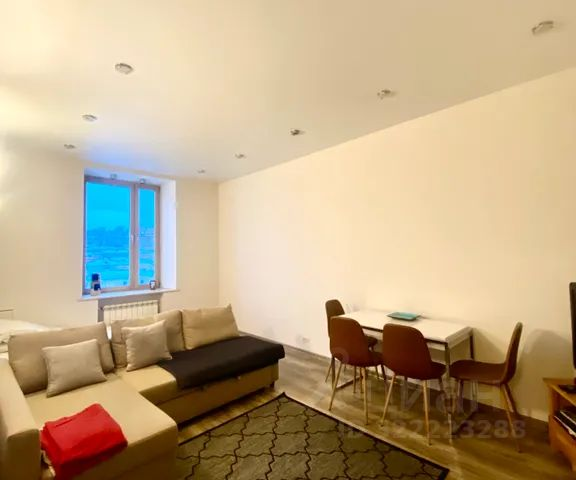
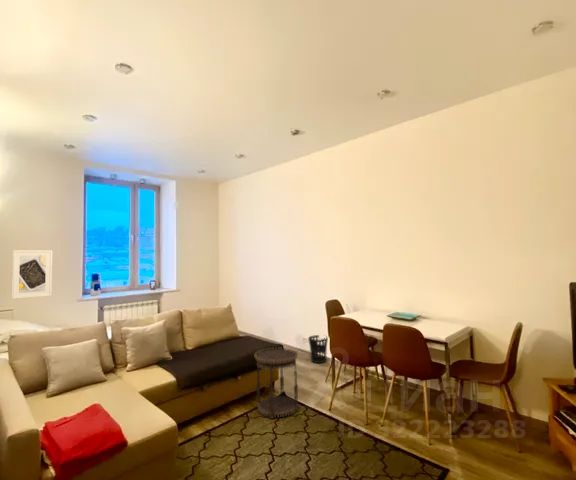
+ wastebasket (318, 349)
+ side table (280, 380)
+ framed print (32, 273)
